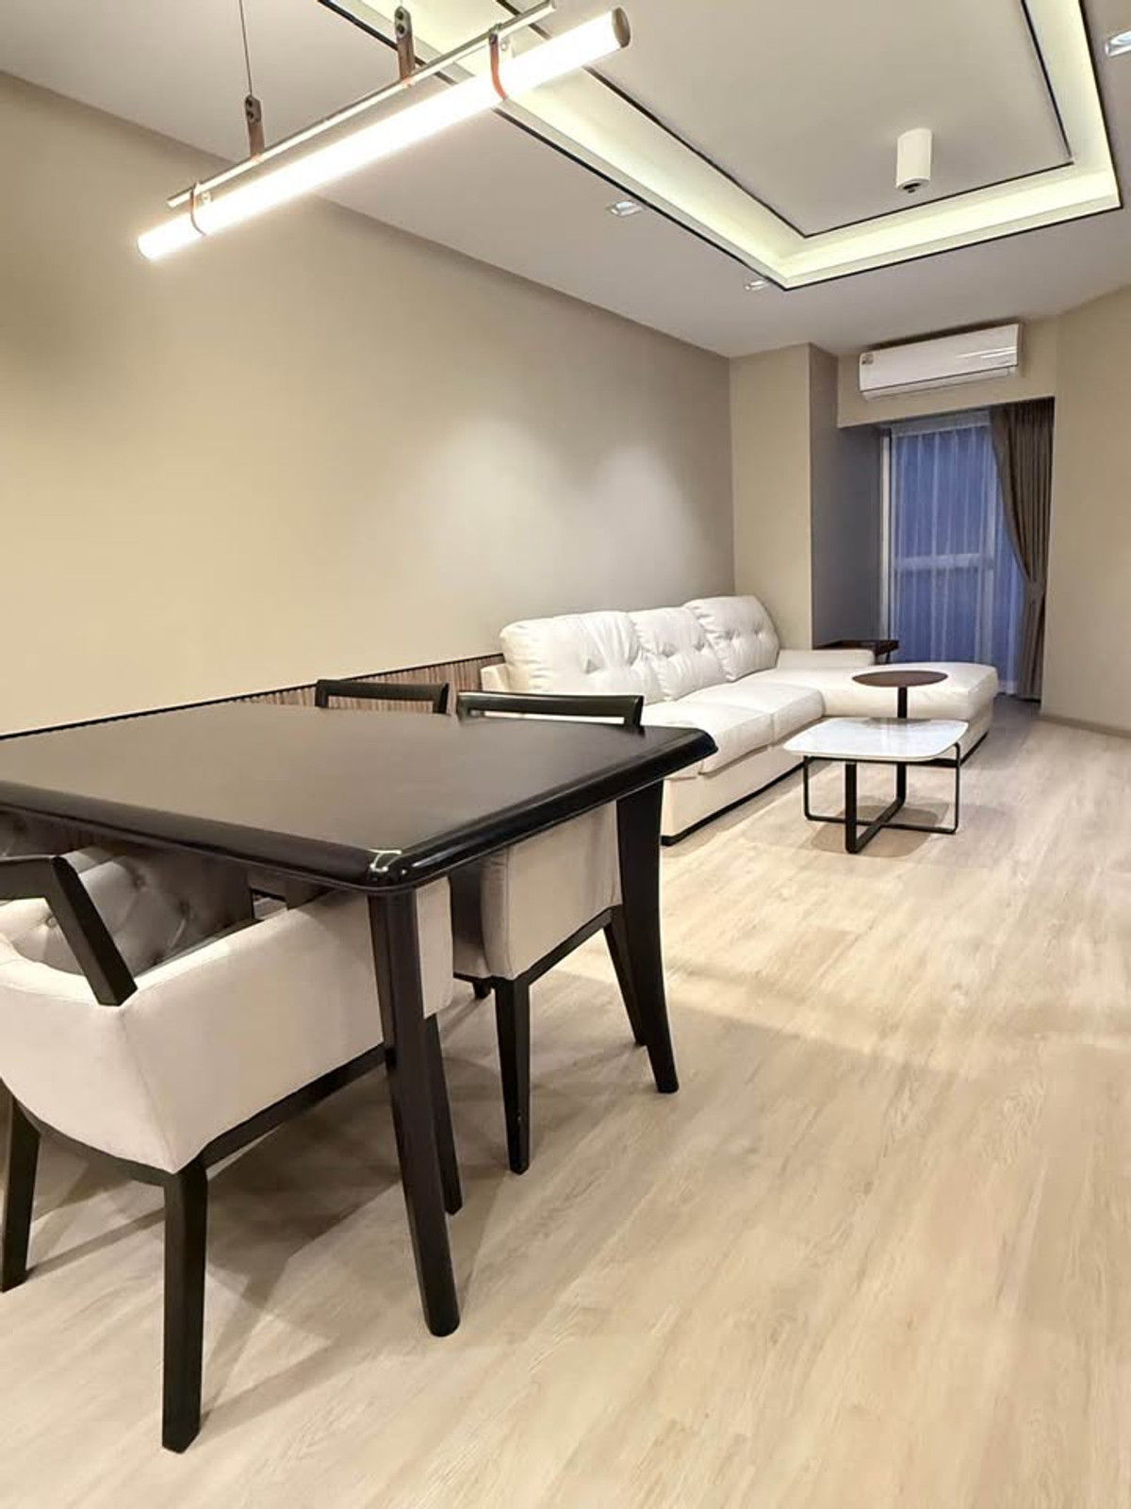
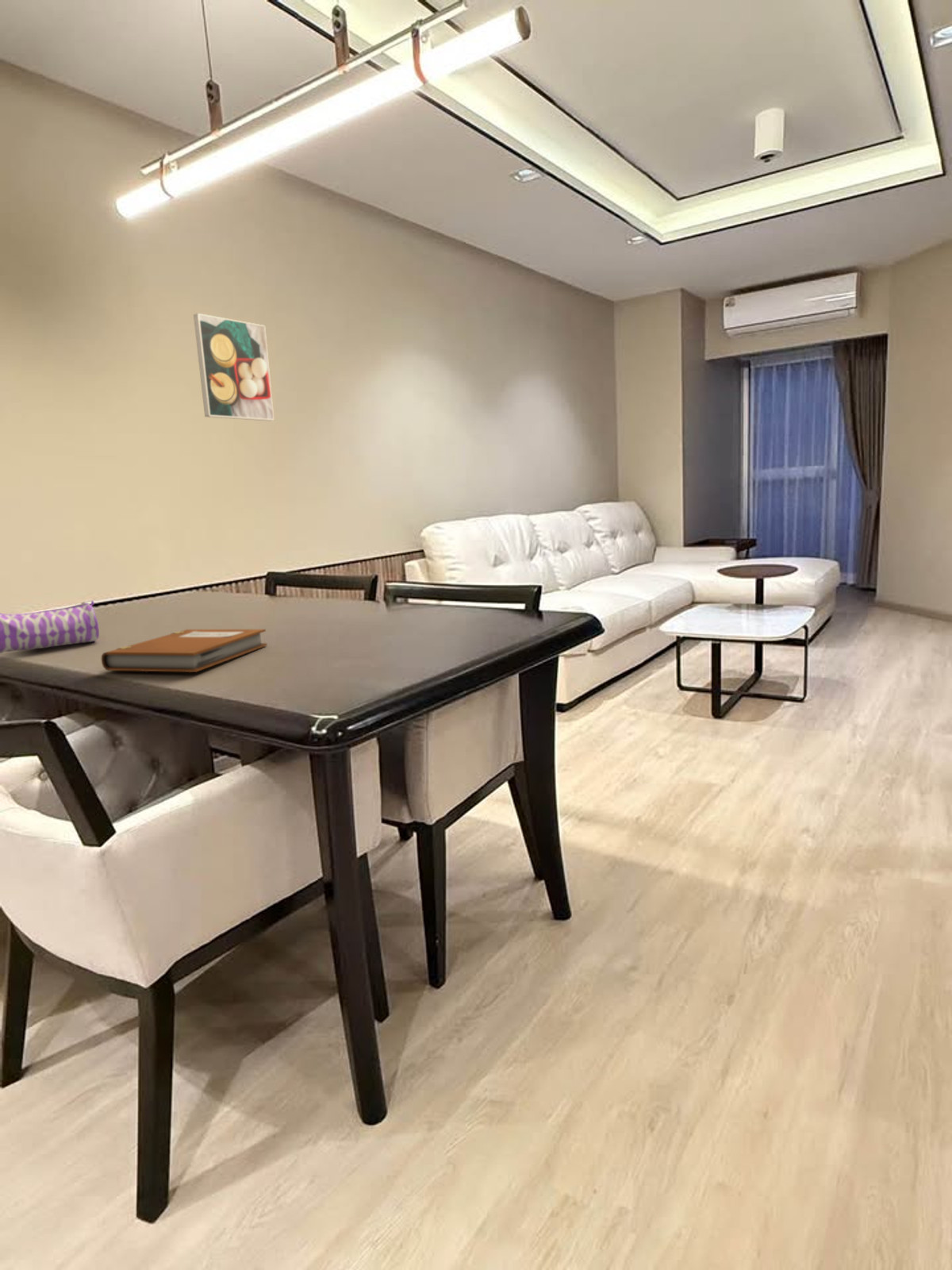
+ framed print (236, 370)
+ pencil case (45, 626)
+ notebook (190, 648)
